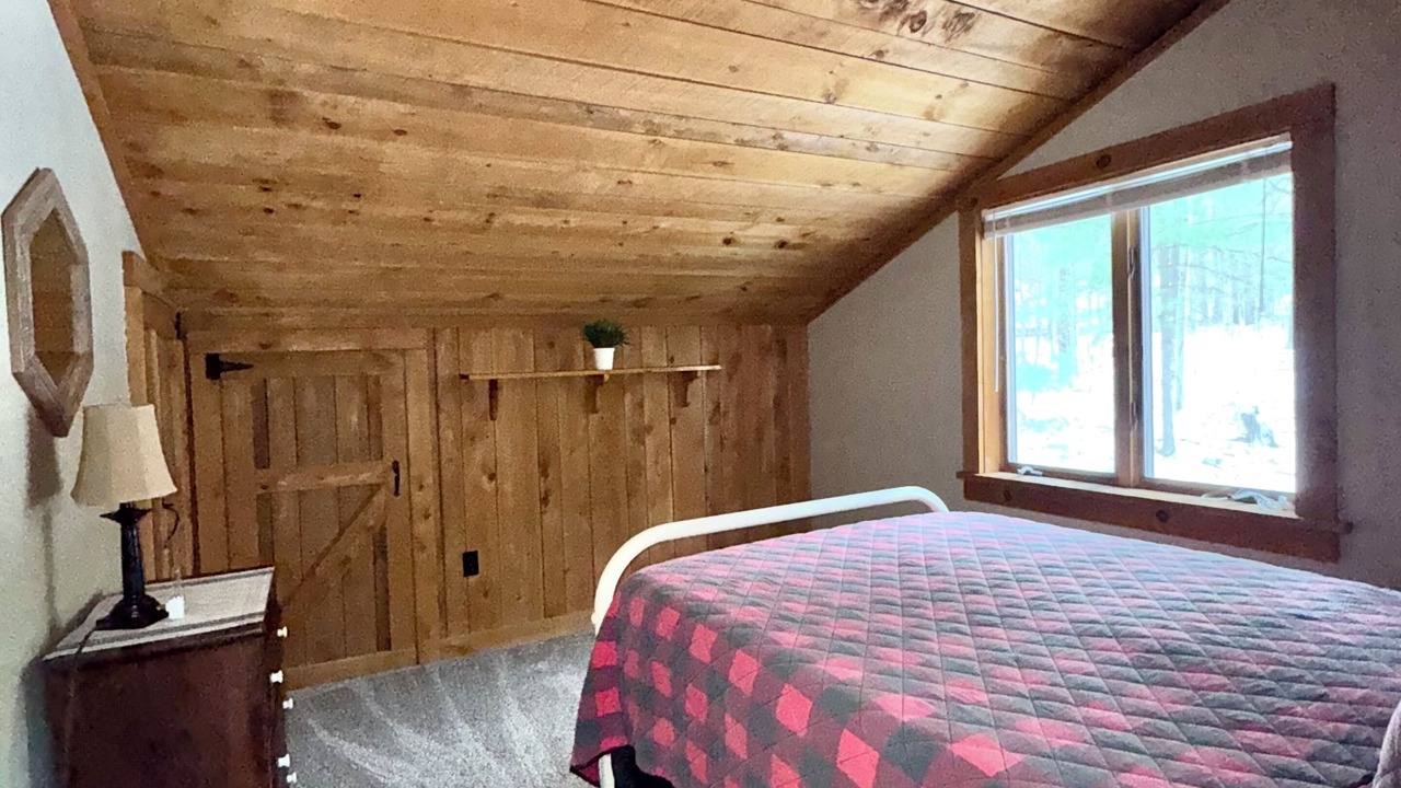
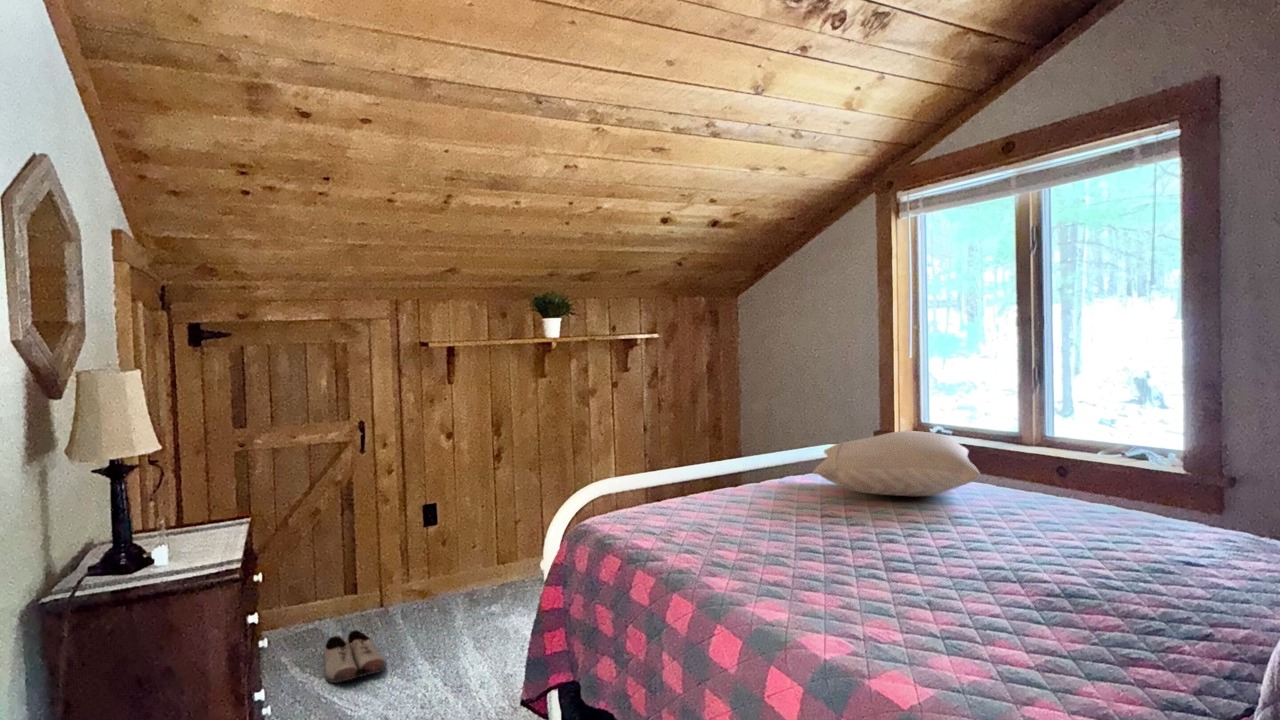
+ pillow (893, 462)
+ shoe (352, 656)
